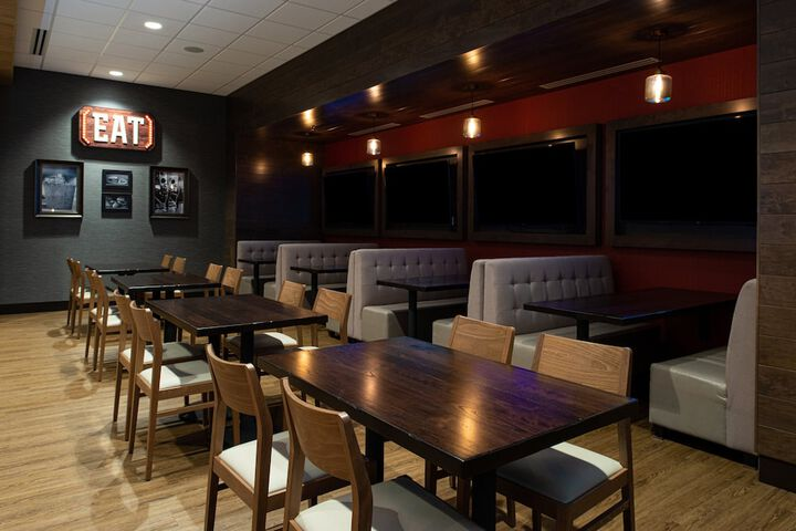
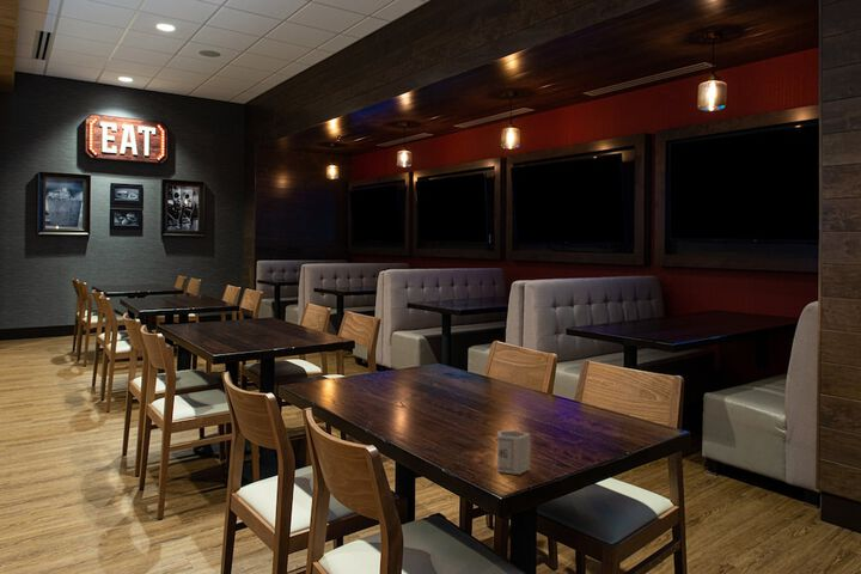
+ cup (514, 451)
